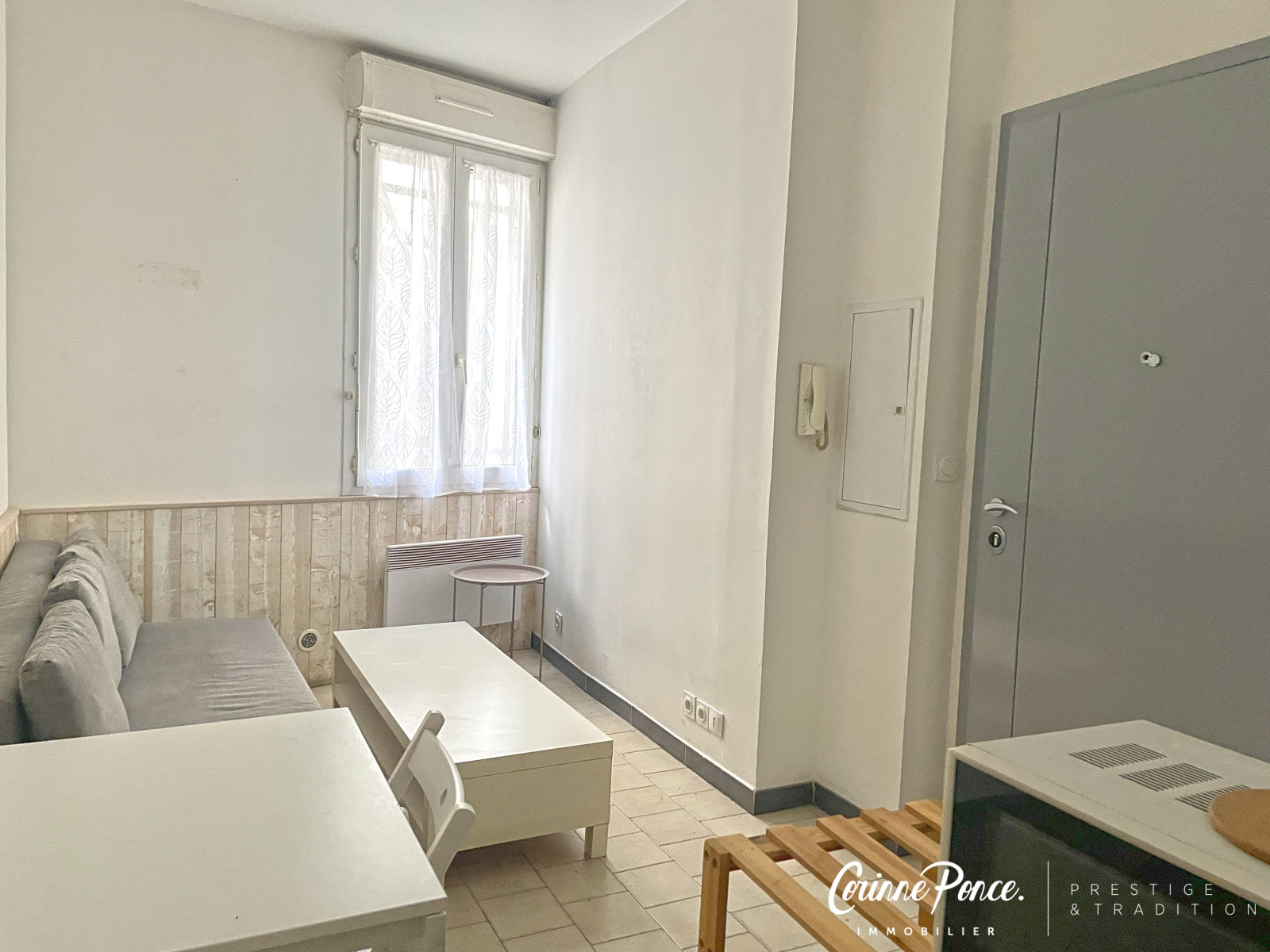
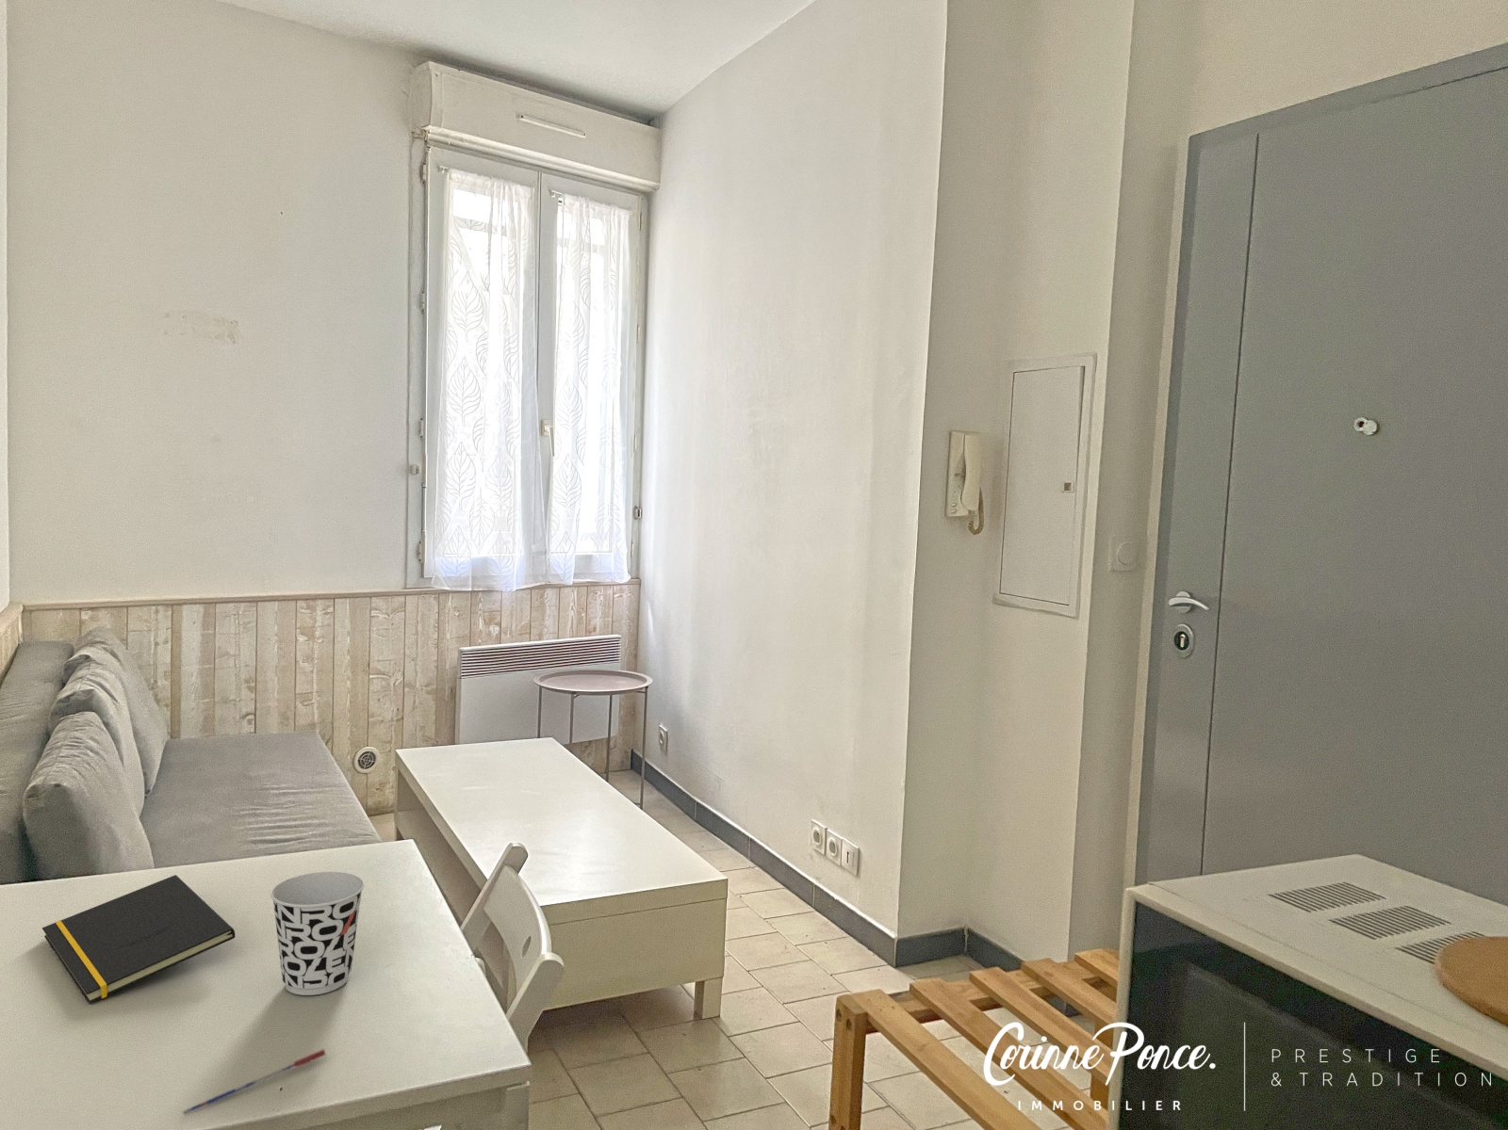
+ notepad (137, 932)
+ cup (317, 934)
+ pen (256, 1080)
